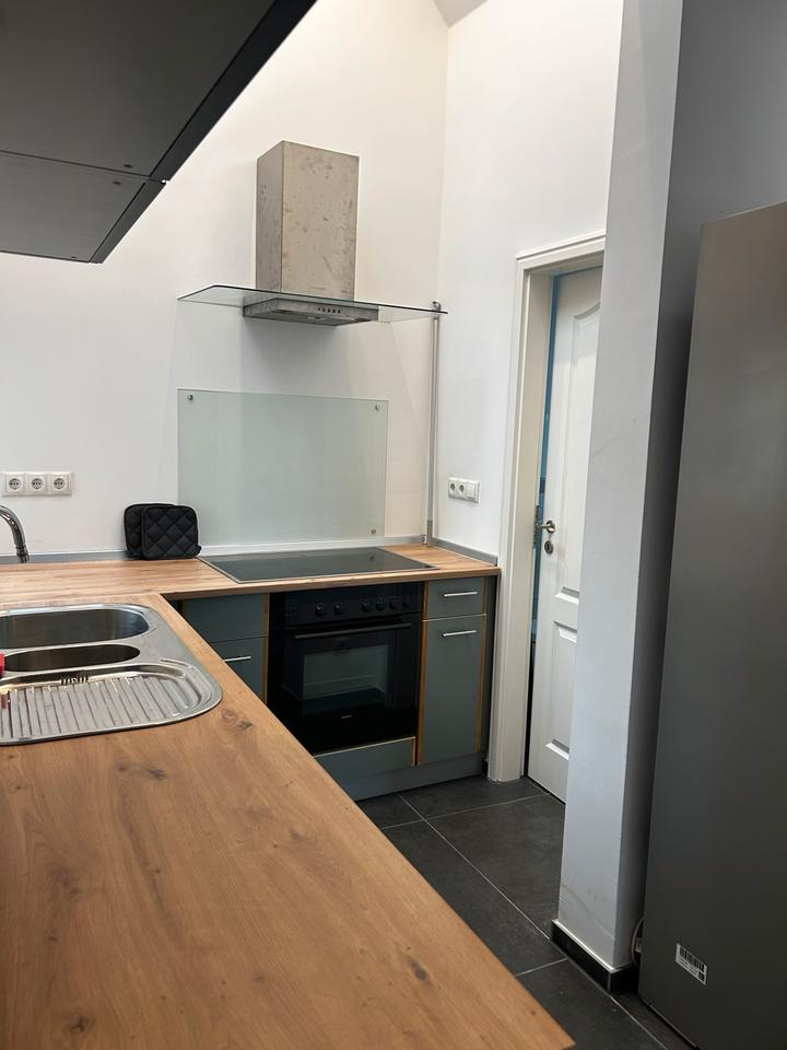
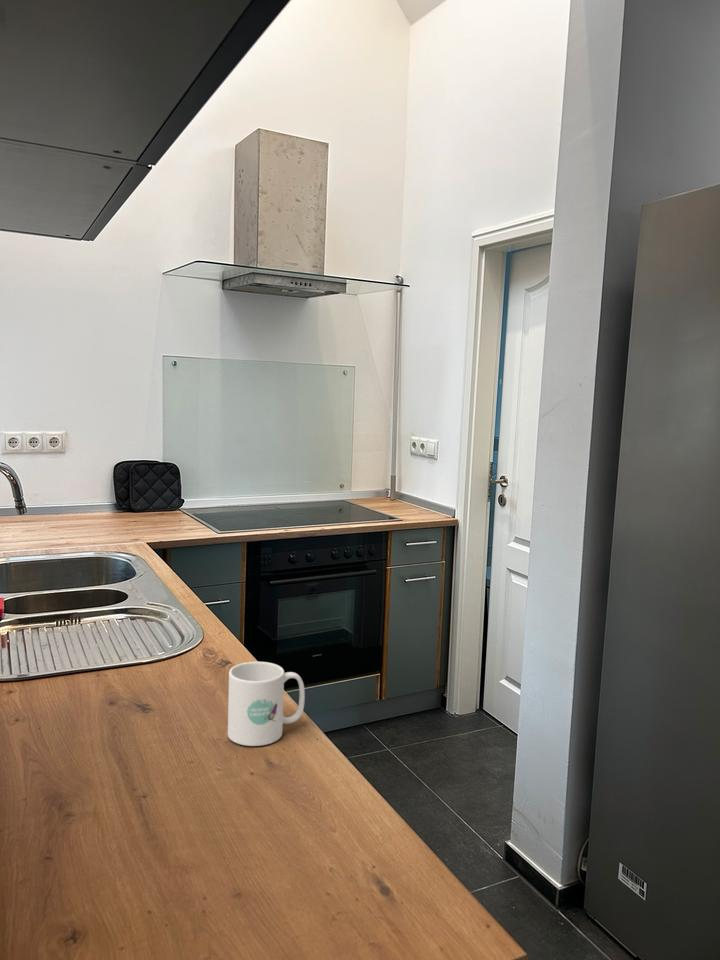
+ mug (267, 700)
